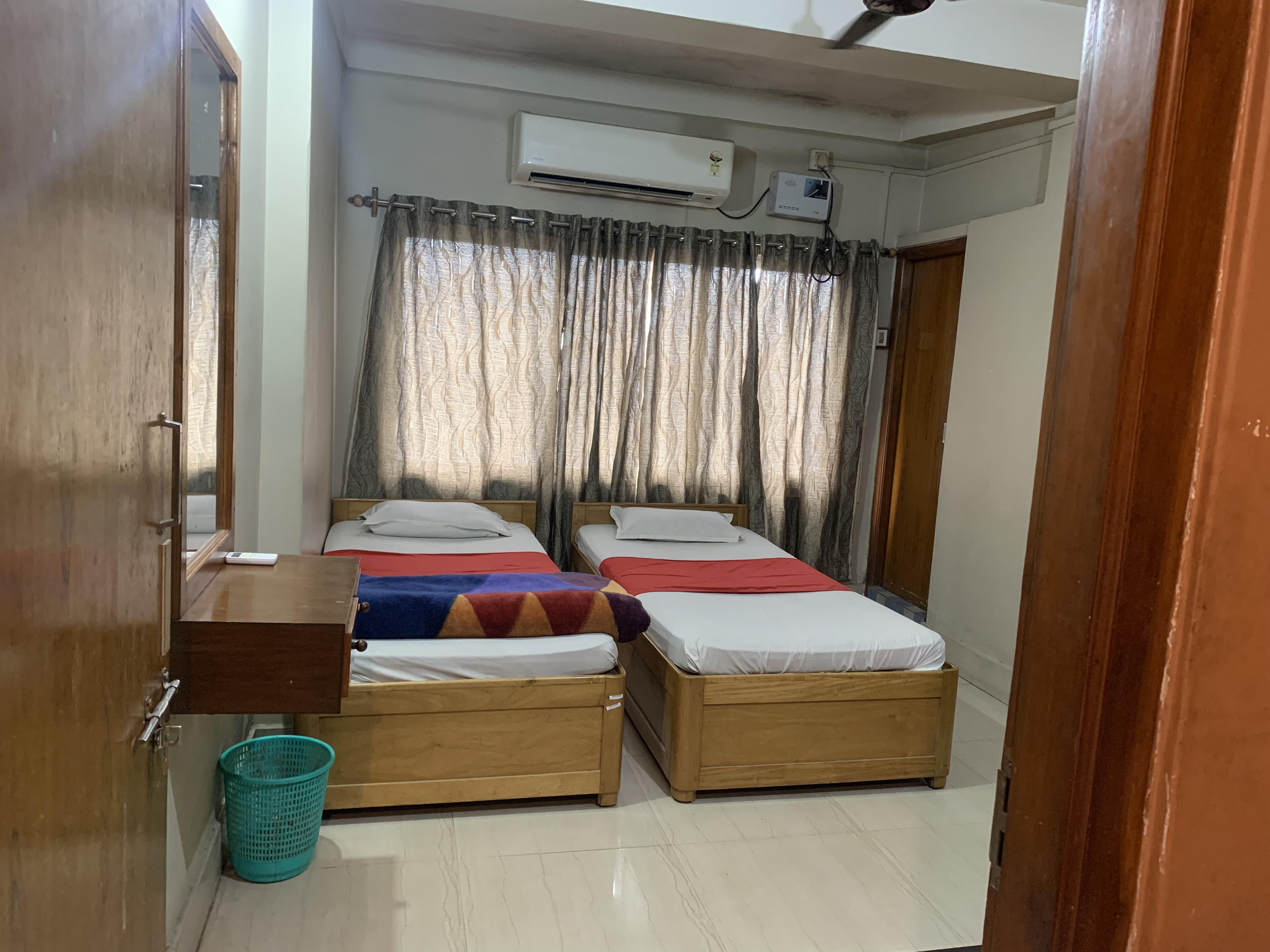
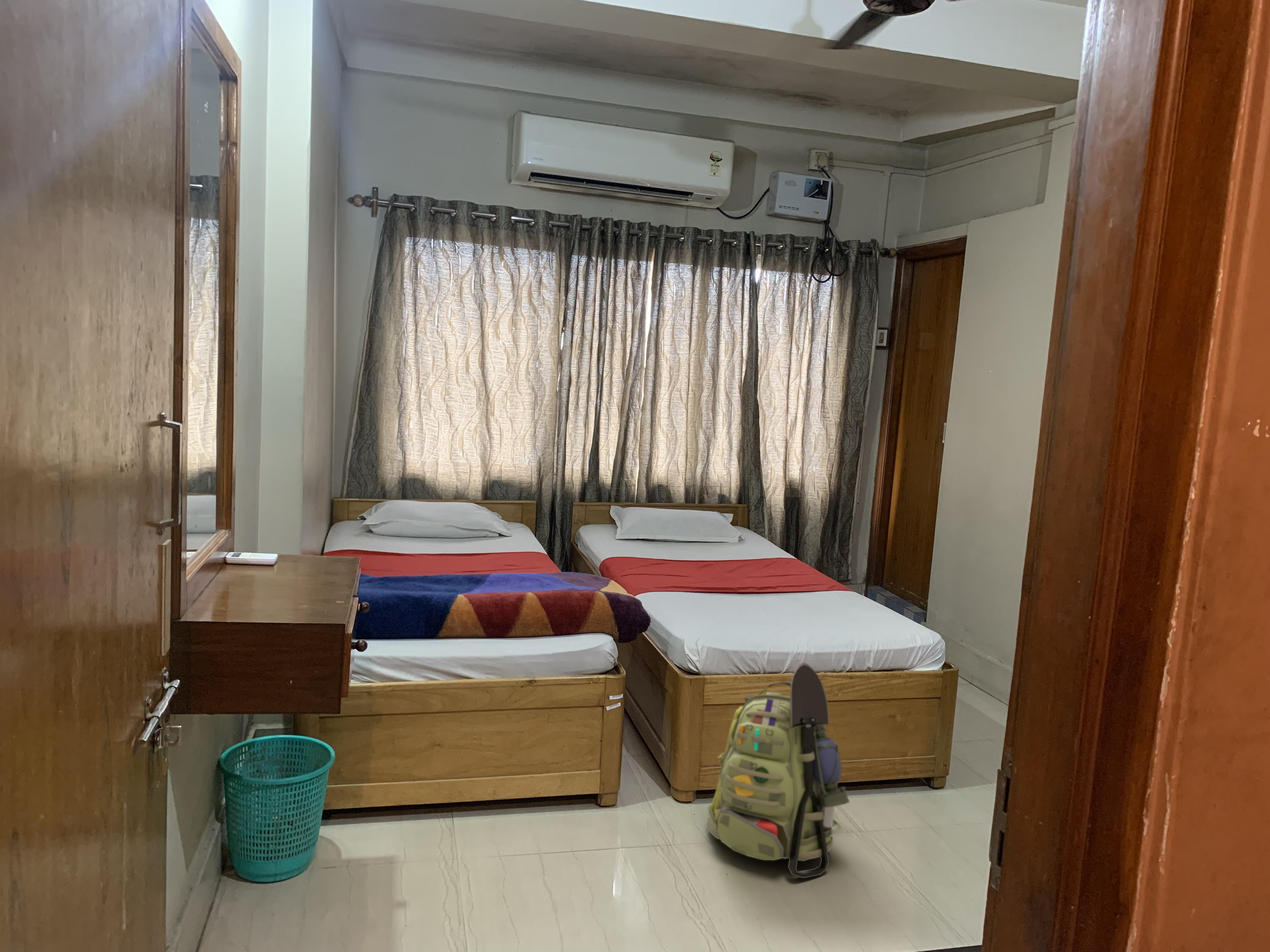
+ backpack (789, 750)
